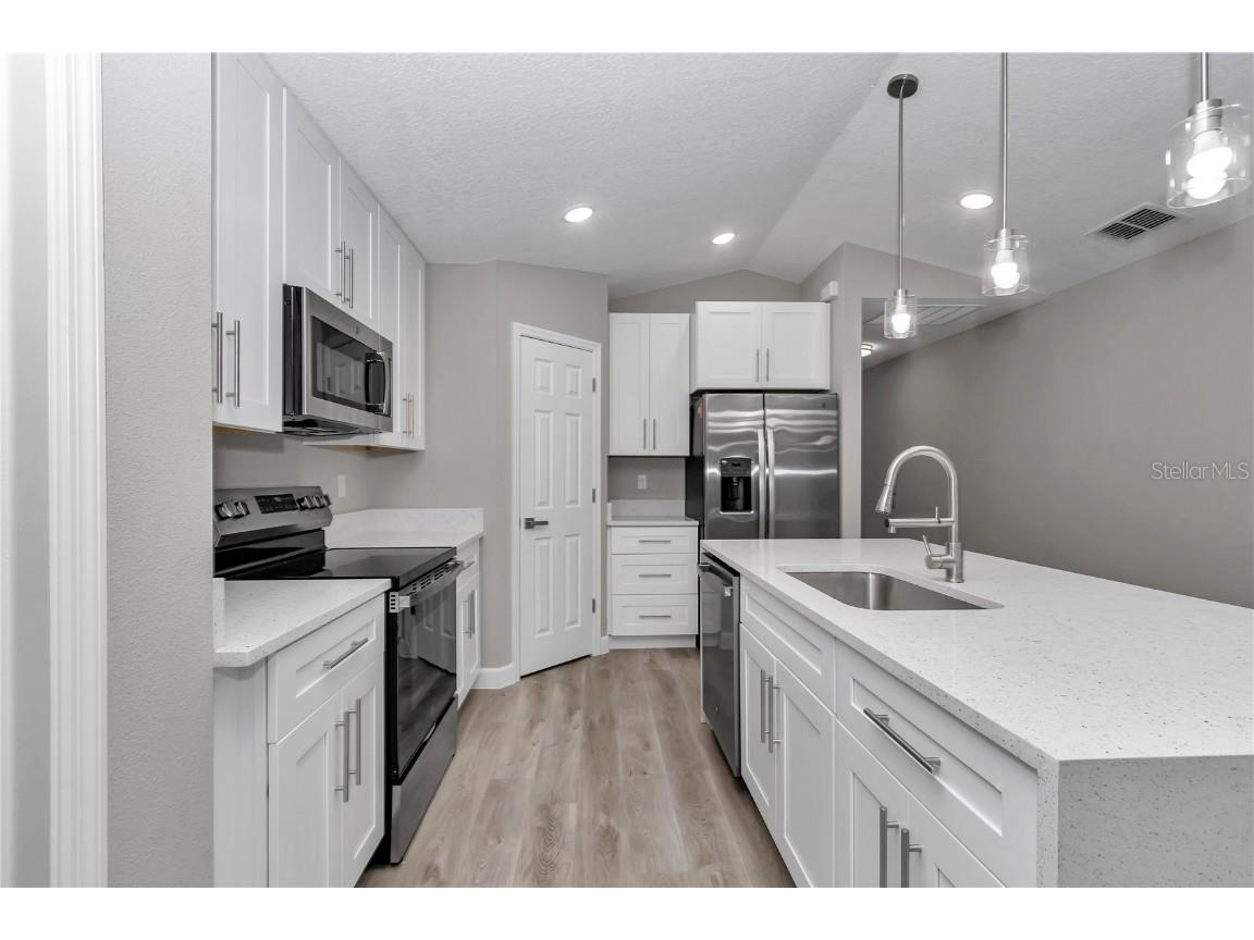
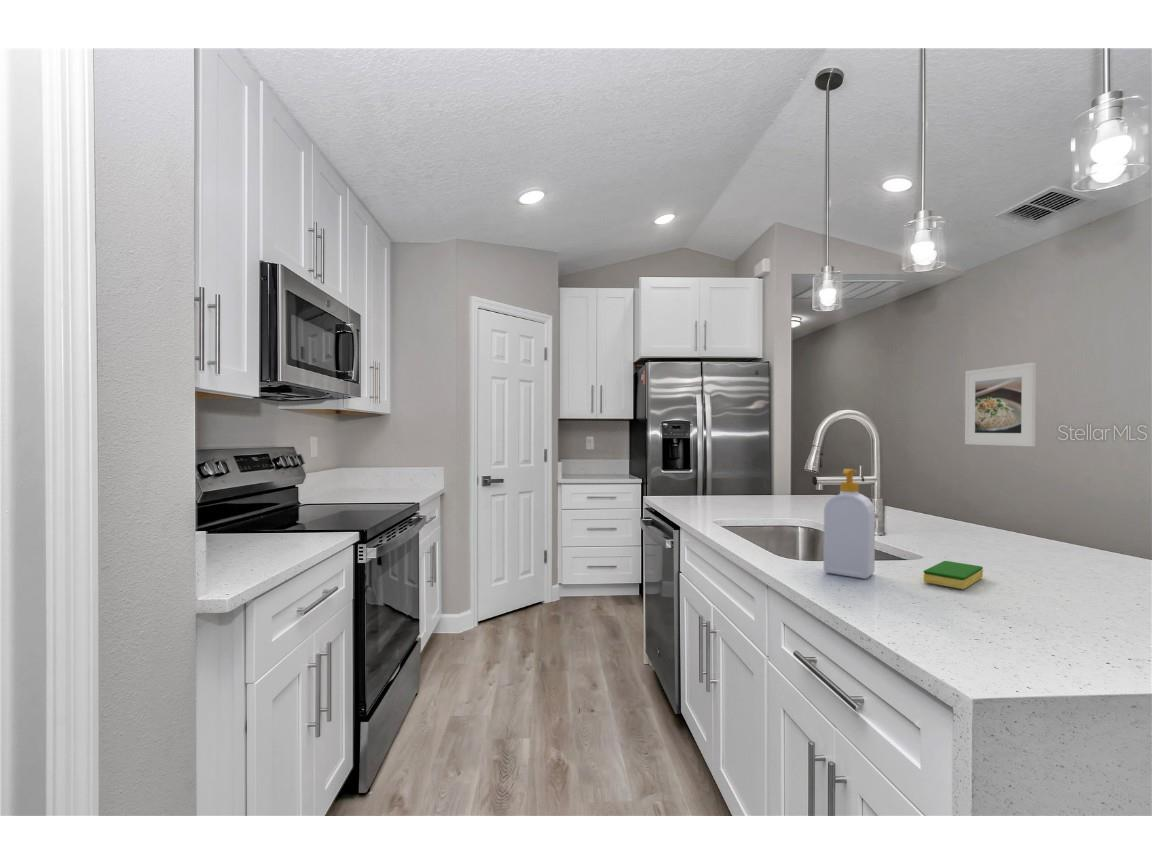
+ soap bottle (848, 521)
+ dish sponge (953, 574)
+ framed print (997, 406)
